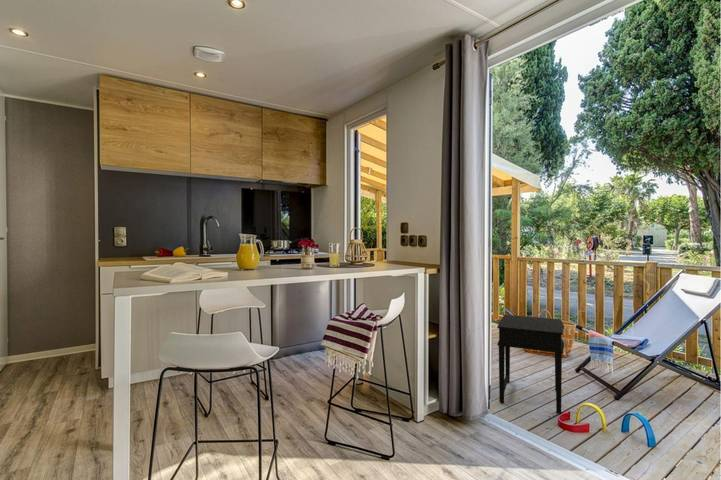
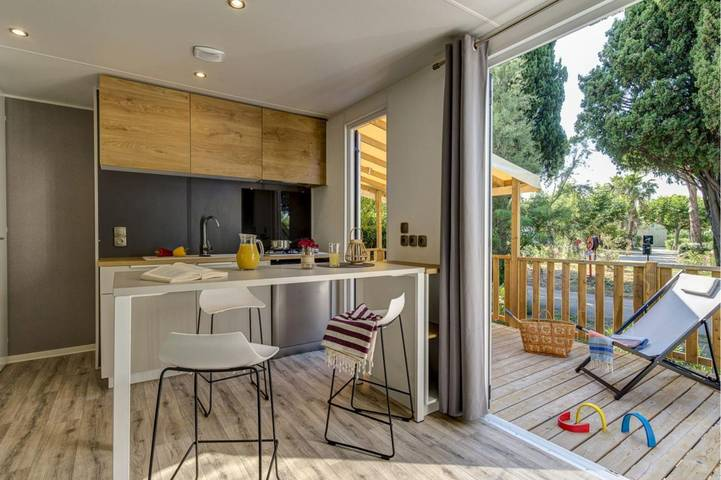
- side table (531, 349)
